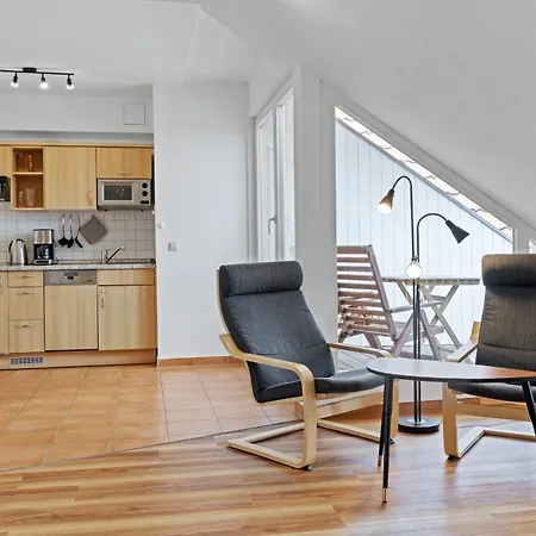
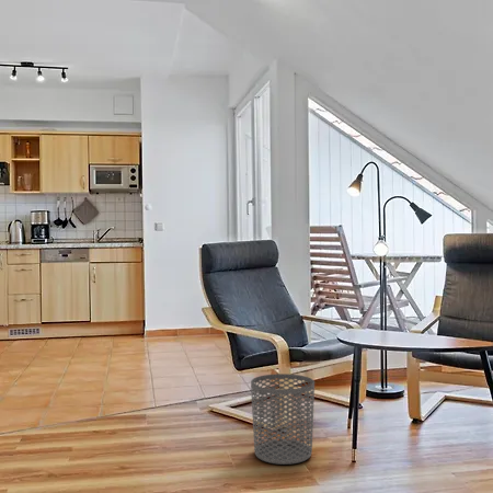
+ waste bin (282, 417)
